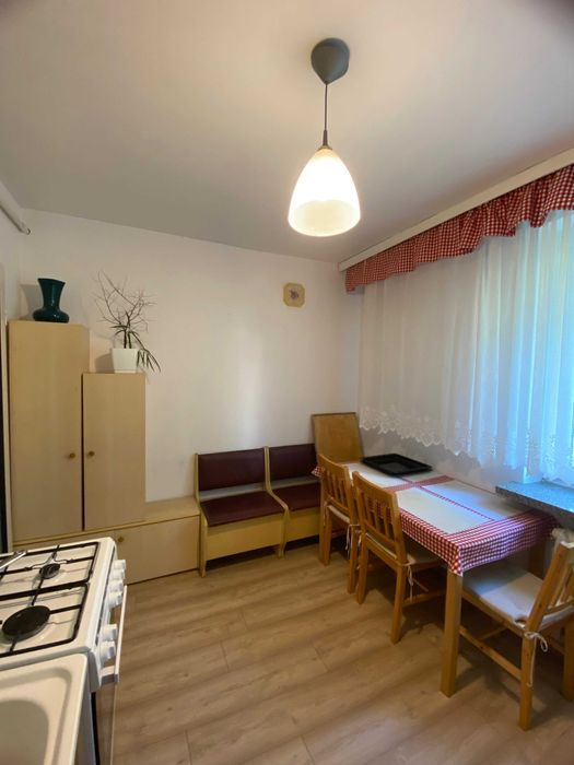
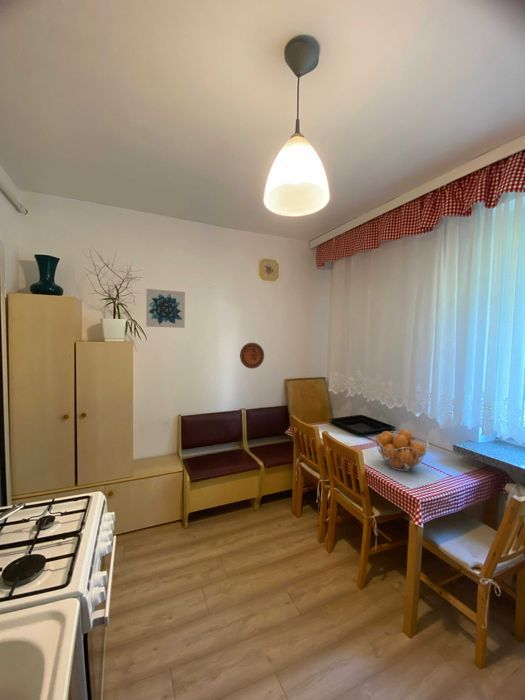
+ wall art (165, 308)
+ decorative plate (252, 355)
+ fruit basket (400, 449)
